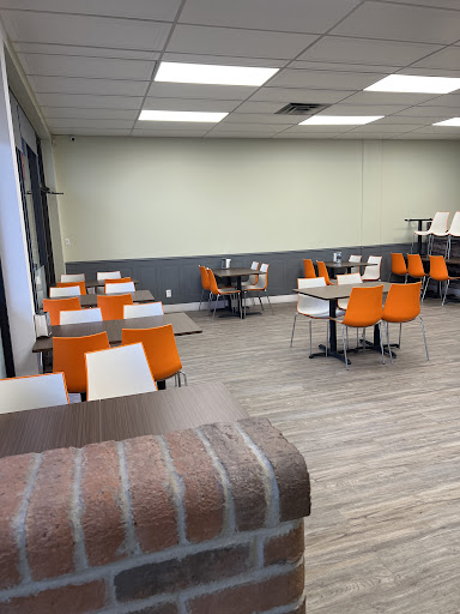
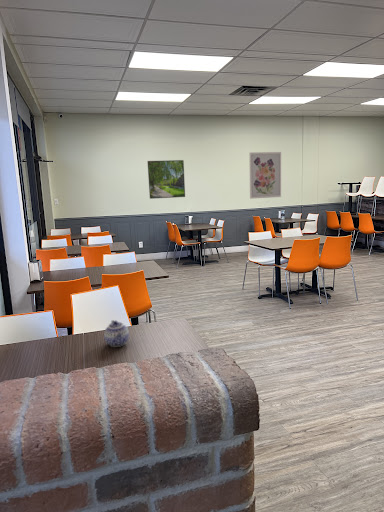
+ wall art (265, 175)
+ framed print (166, 179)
+ teapot (116, 332)
